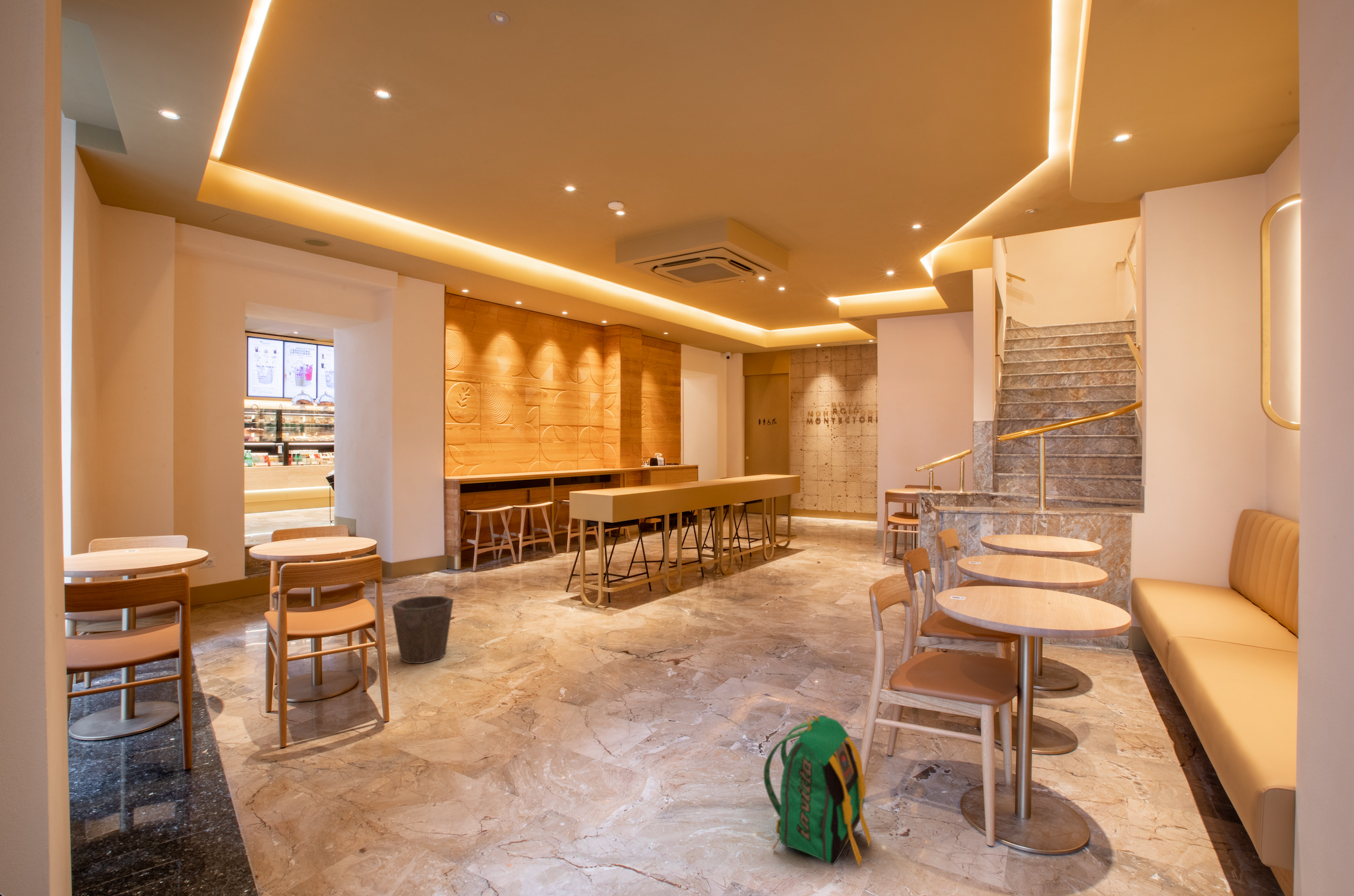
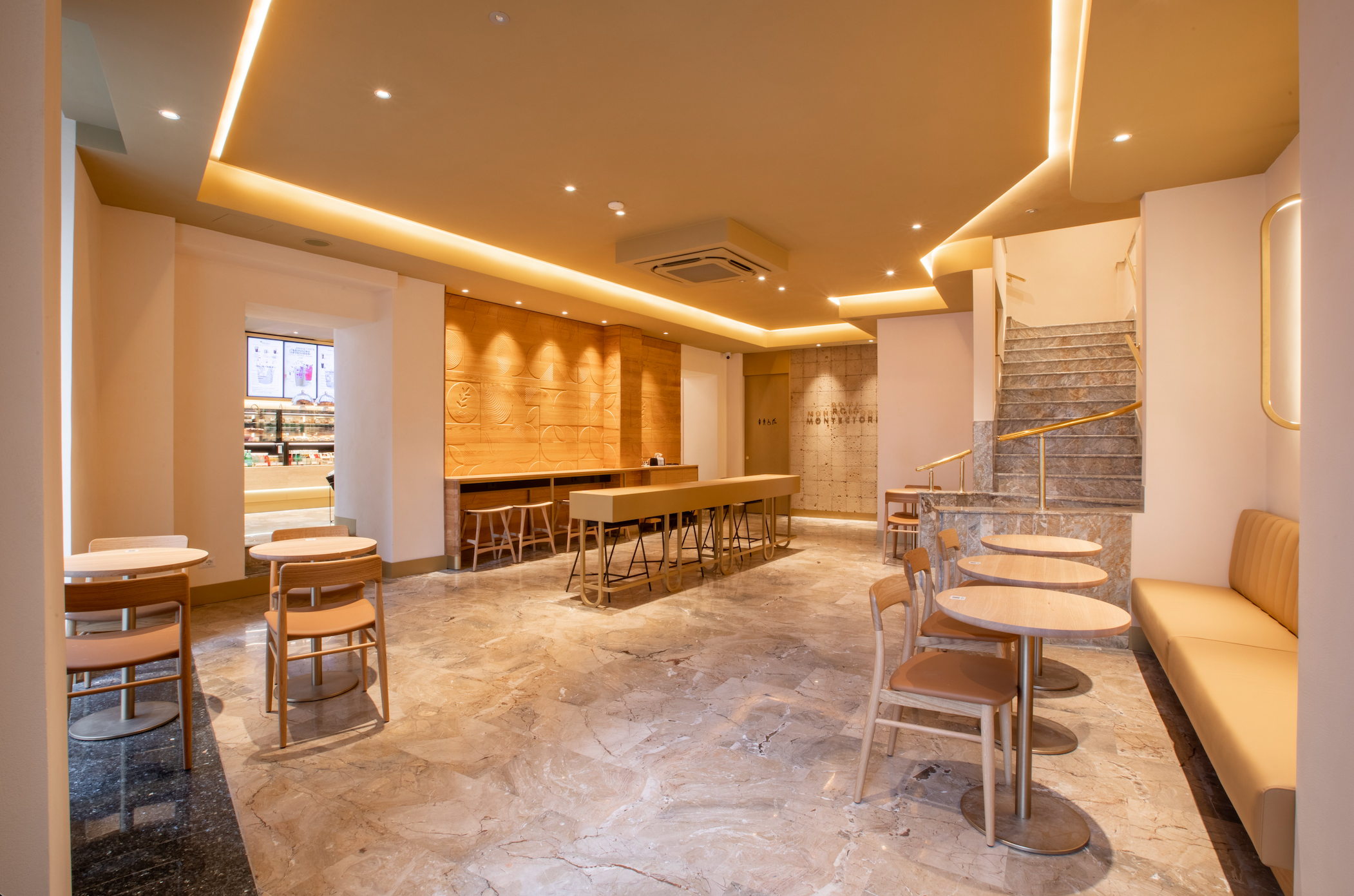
- waste bin (423, 629)
- backpack (818, 779)
